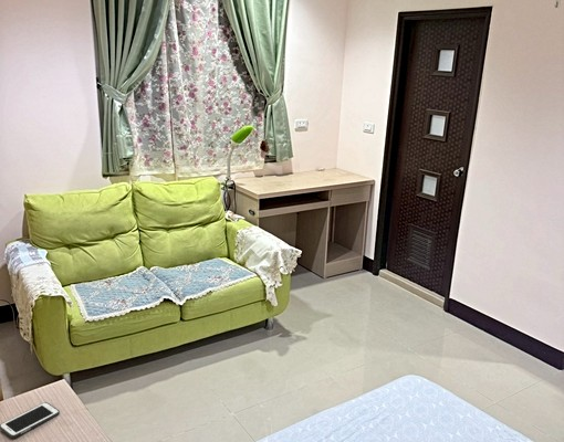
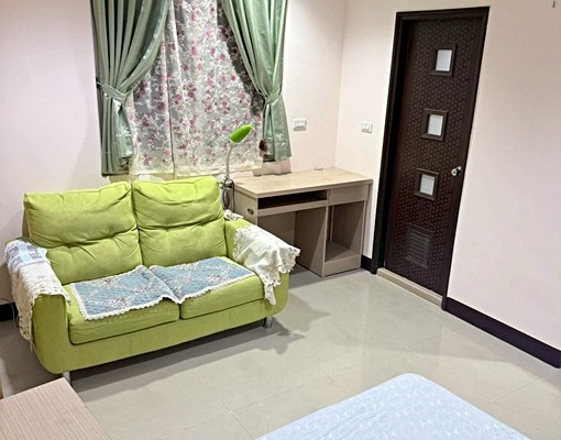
- cell phone (30, 419)
